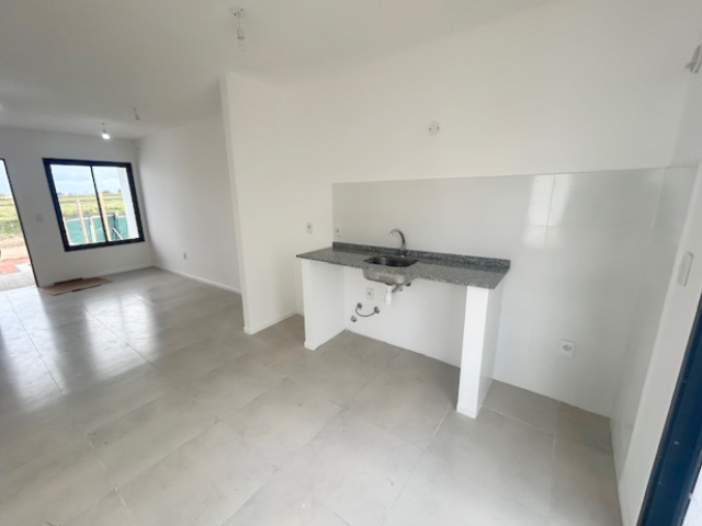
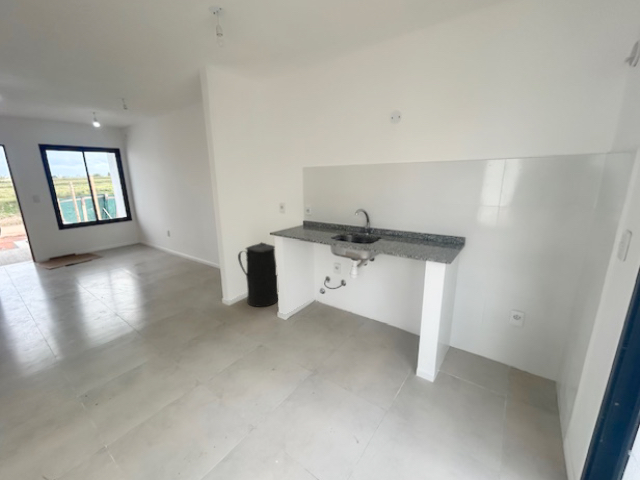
+ trash can (259, 272)
